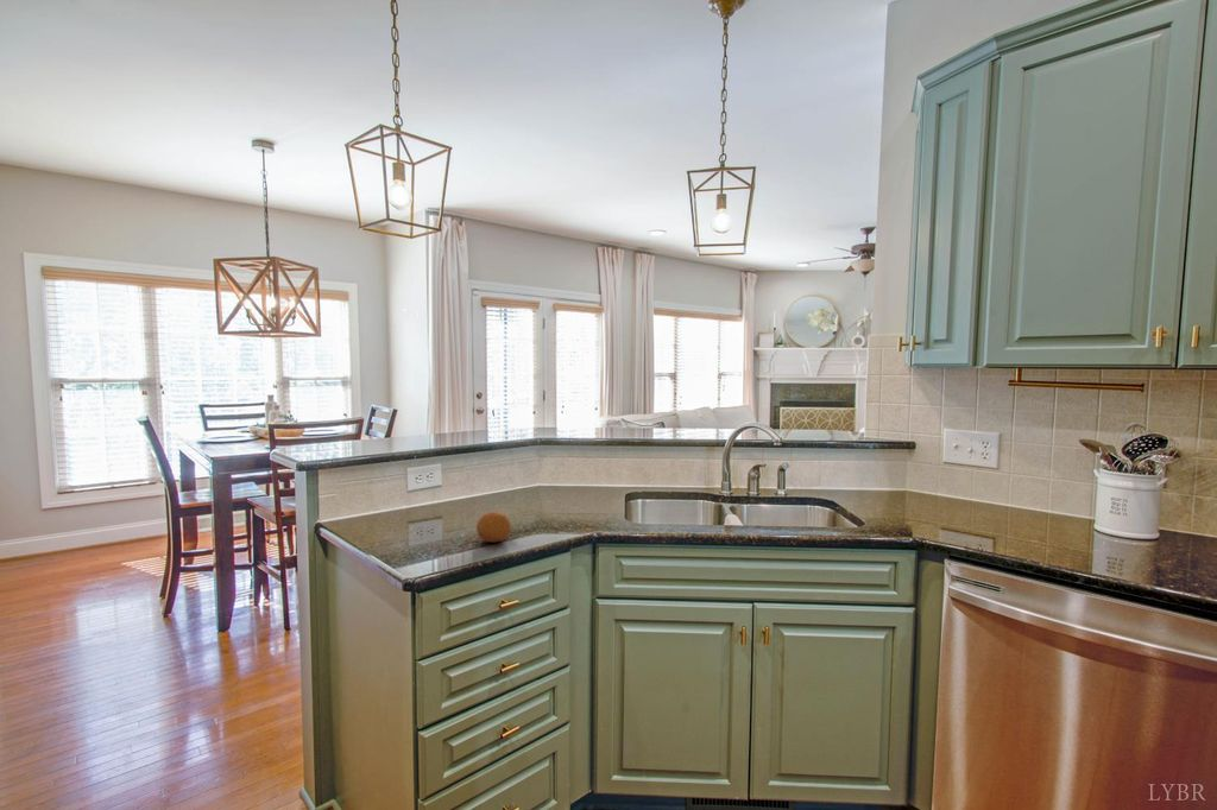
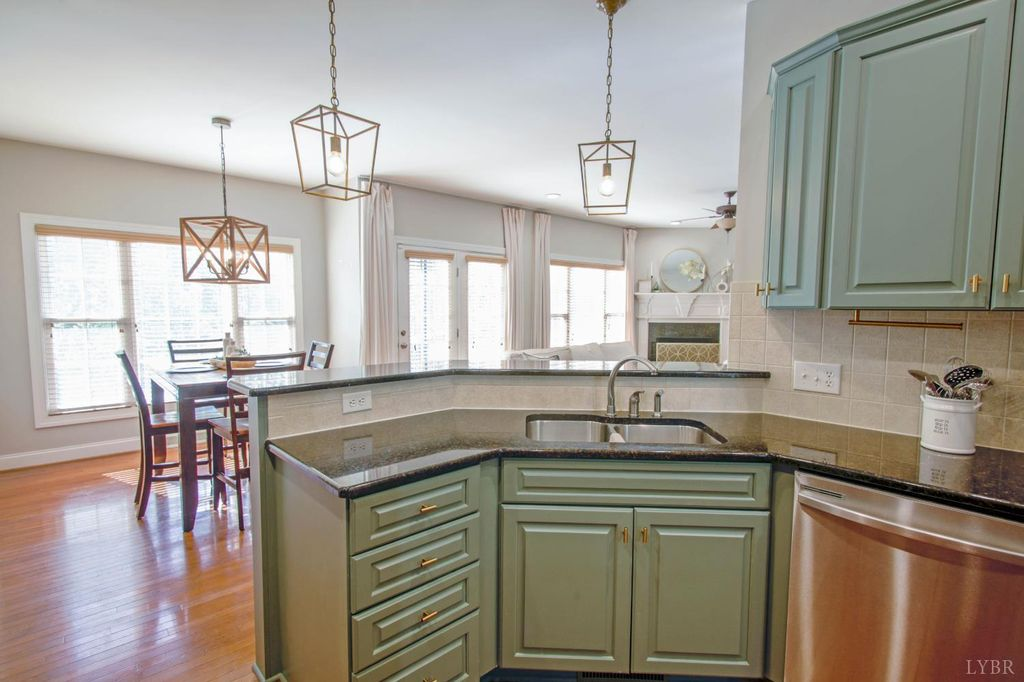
- fruit (493, 526)
